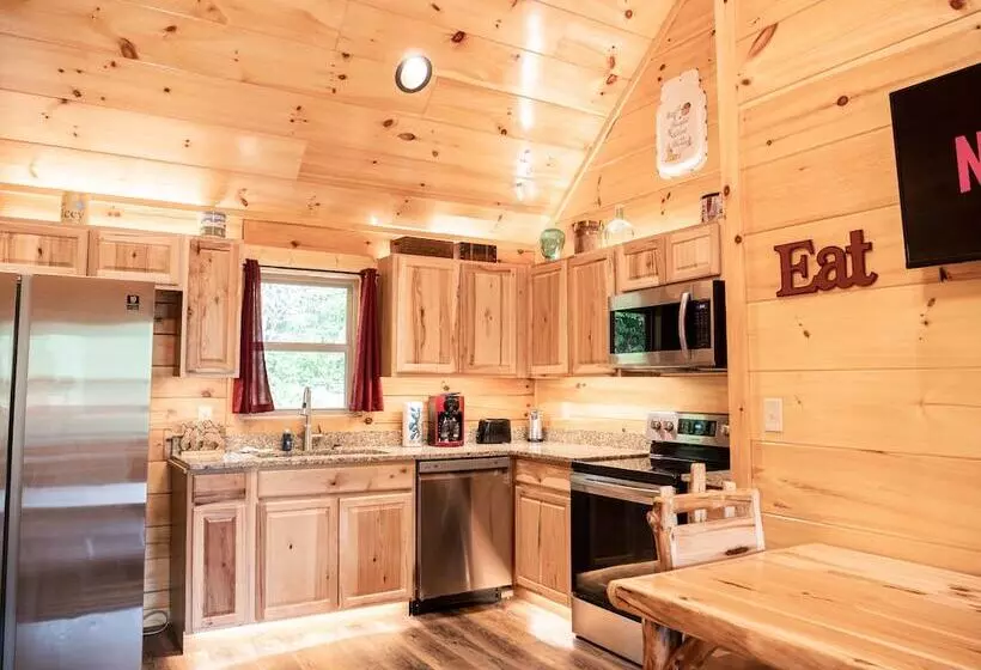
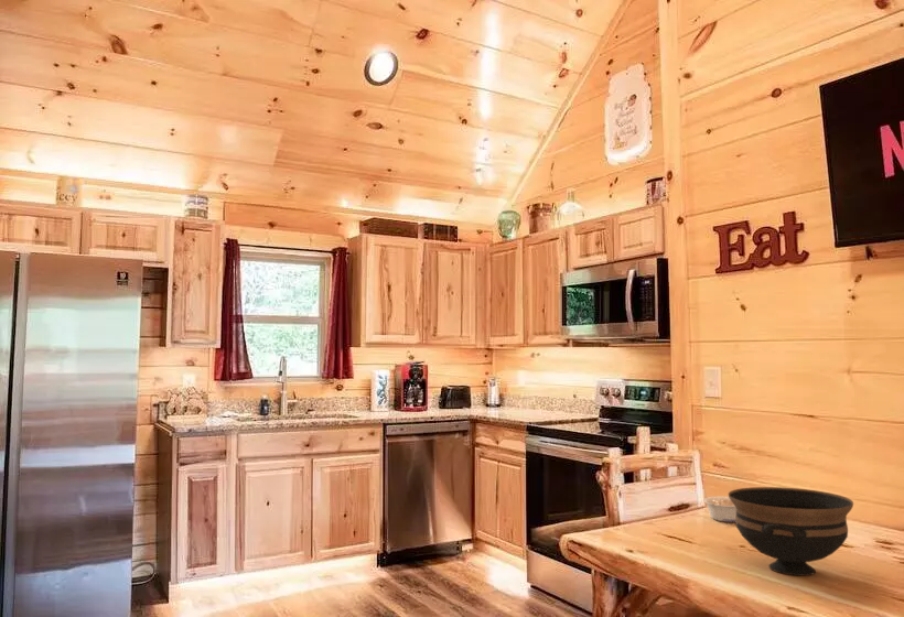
+ bowl (789, 532)
+ legume (727, 508)
